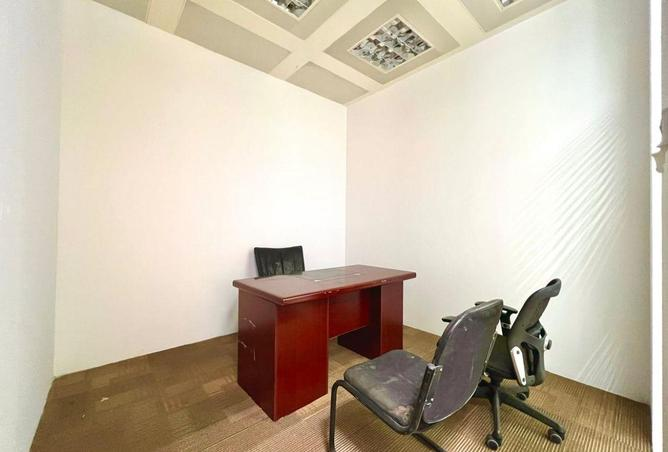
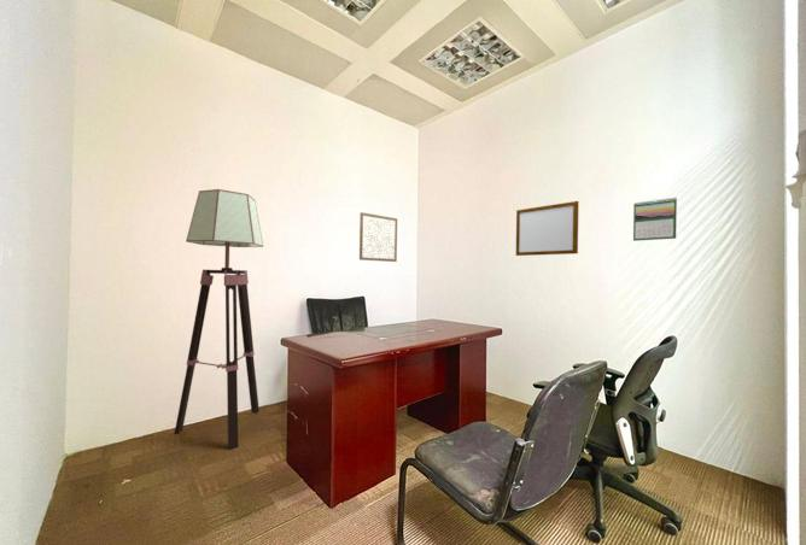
+ wall art (378, 239)
+ floor lamp (227, 311)
+ calendar (654, 219)
+ writing board (544, 230)
